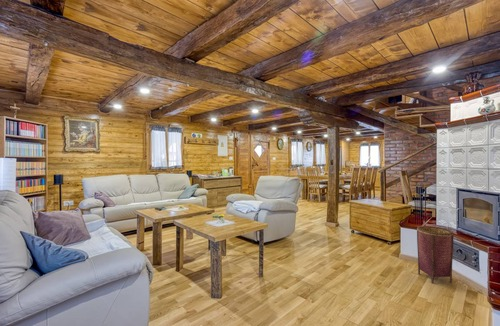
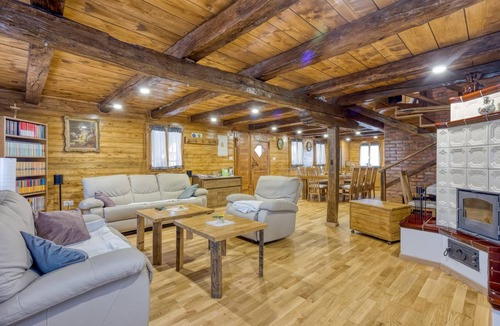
- woven basket (434, 253)
